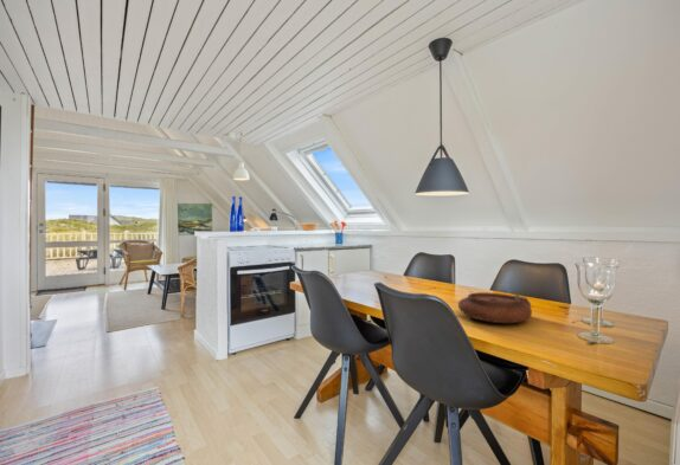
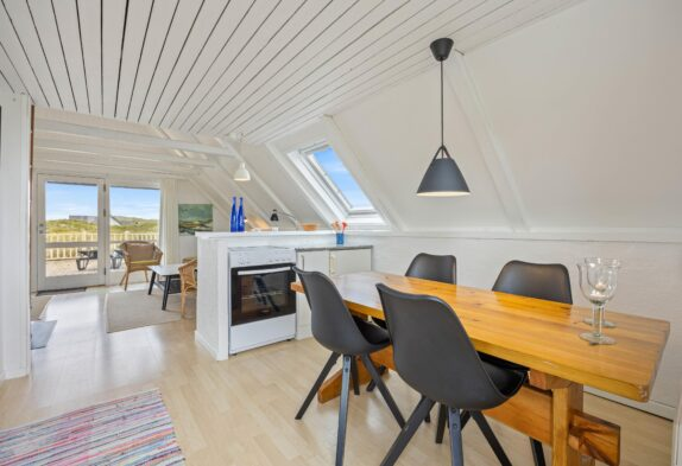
- plate (498, 308)
